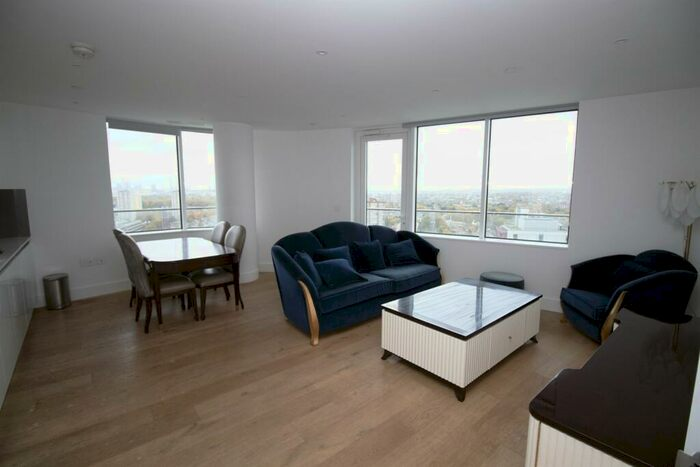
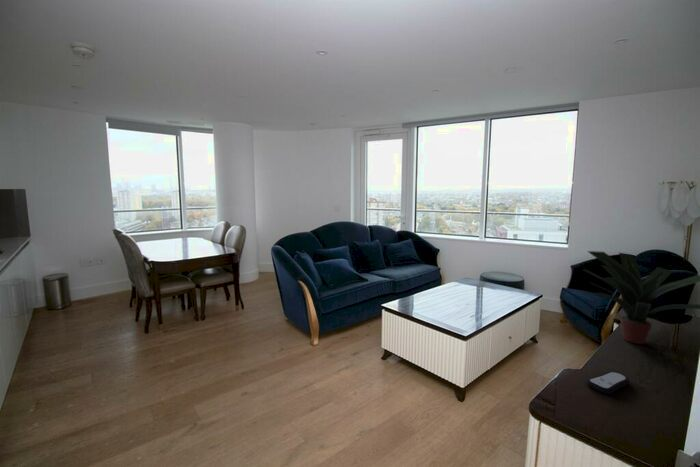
+ potted plant (631, 295)
+ remote control (608, 381)
